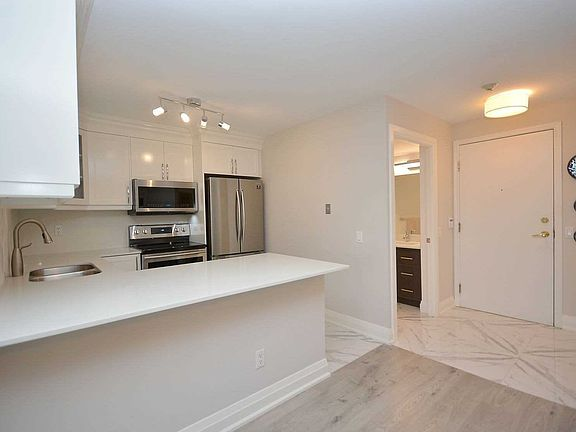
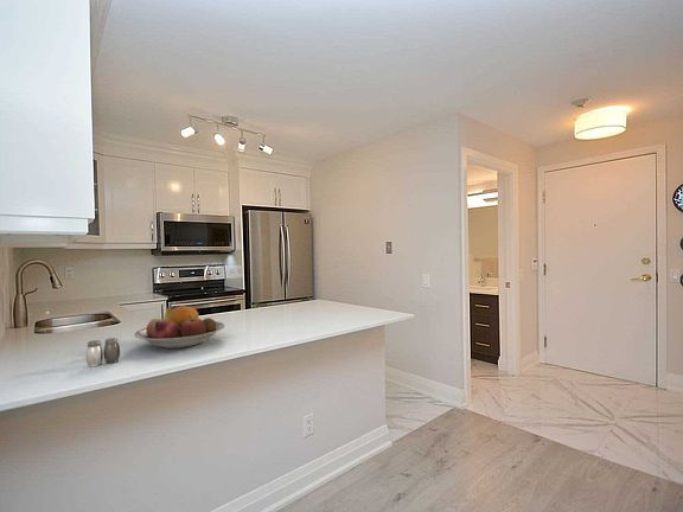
+ fruit bowl (181, 325)
+ salt and pepper shaker (103, 351)
